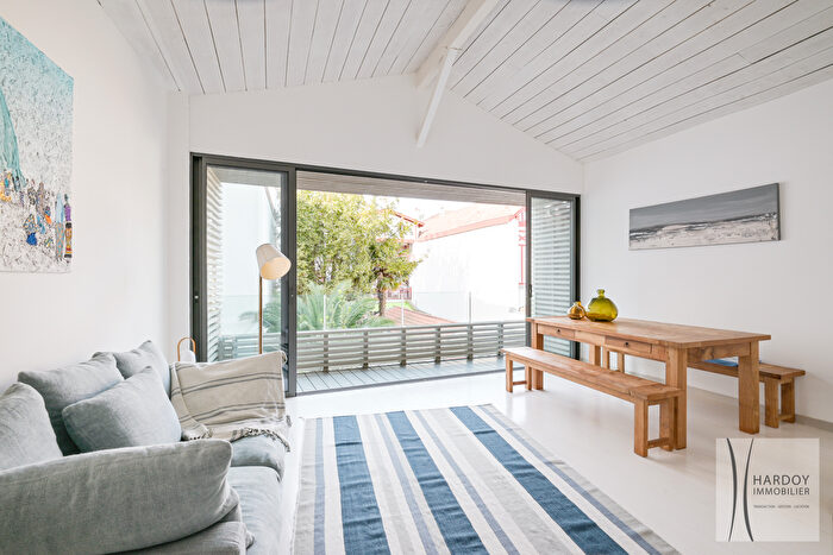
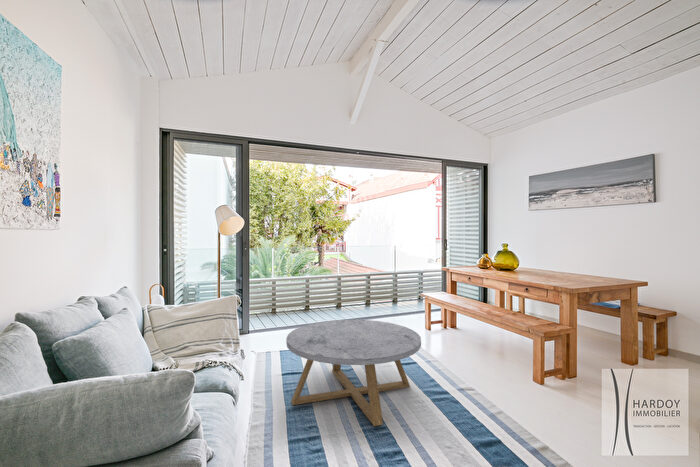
+ coffee table (353, 364)
